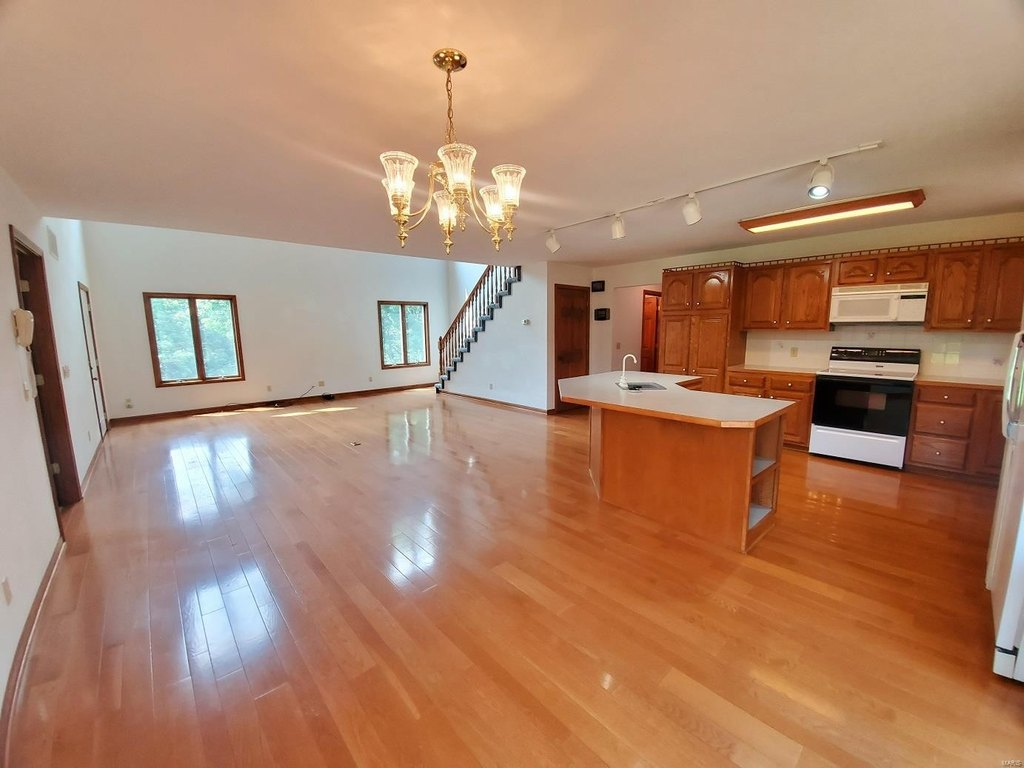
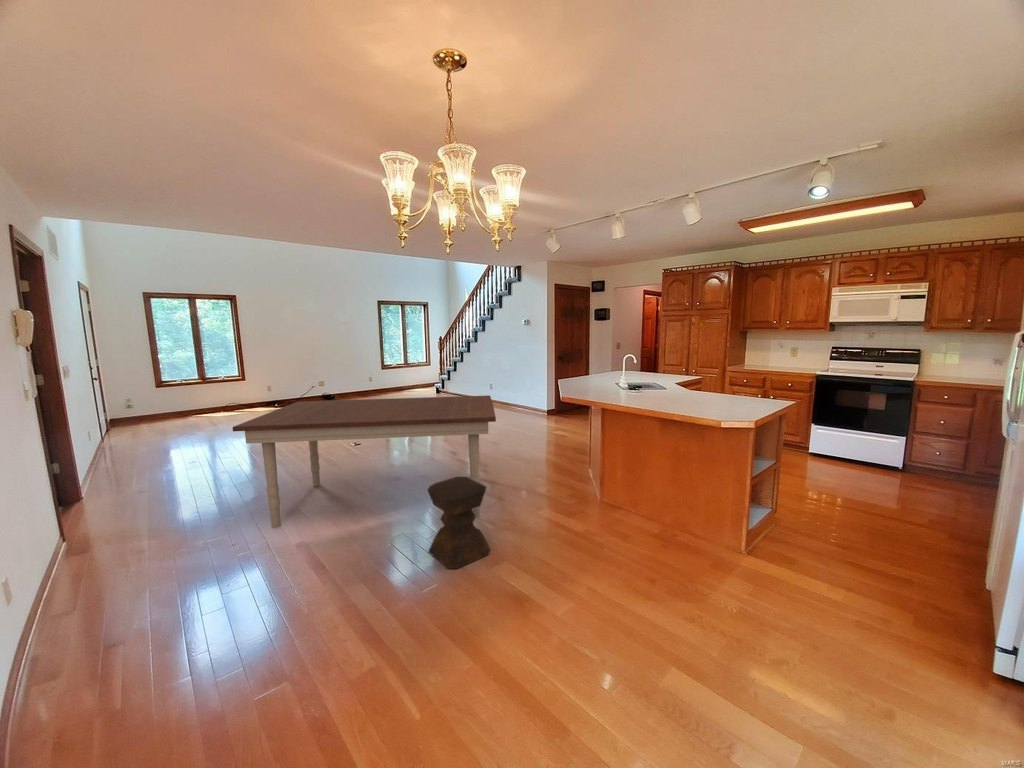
+ dining table (386, 437)
+ stool (458, 518)
